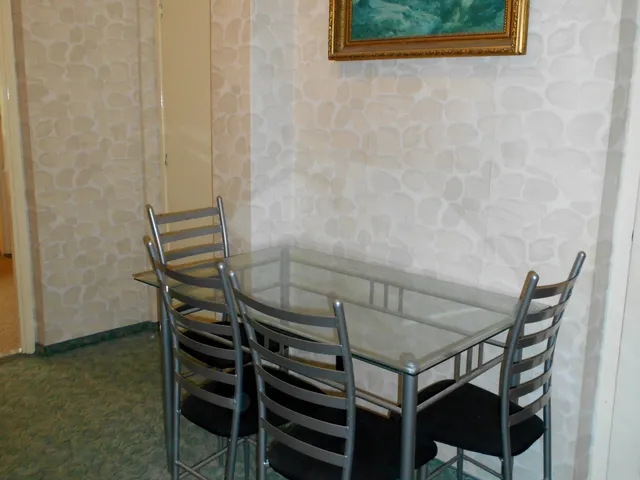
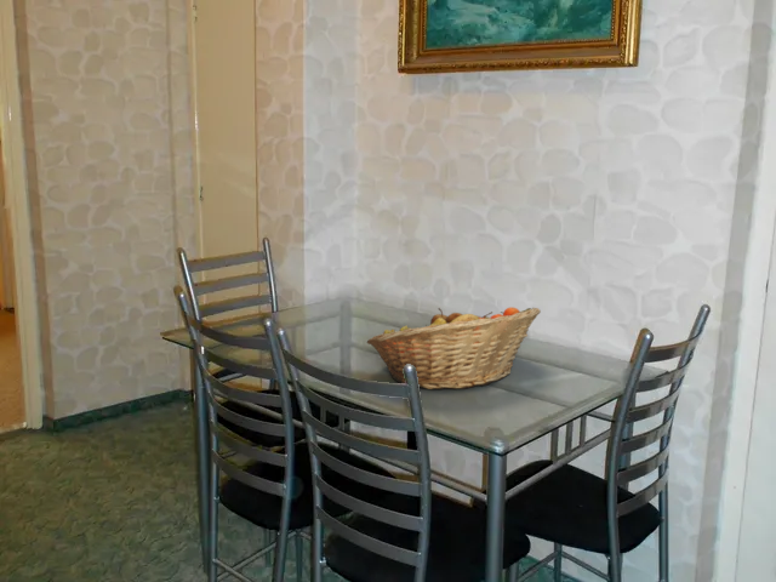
+ fruit basket (455, 340)
